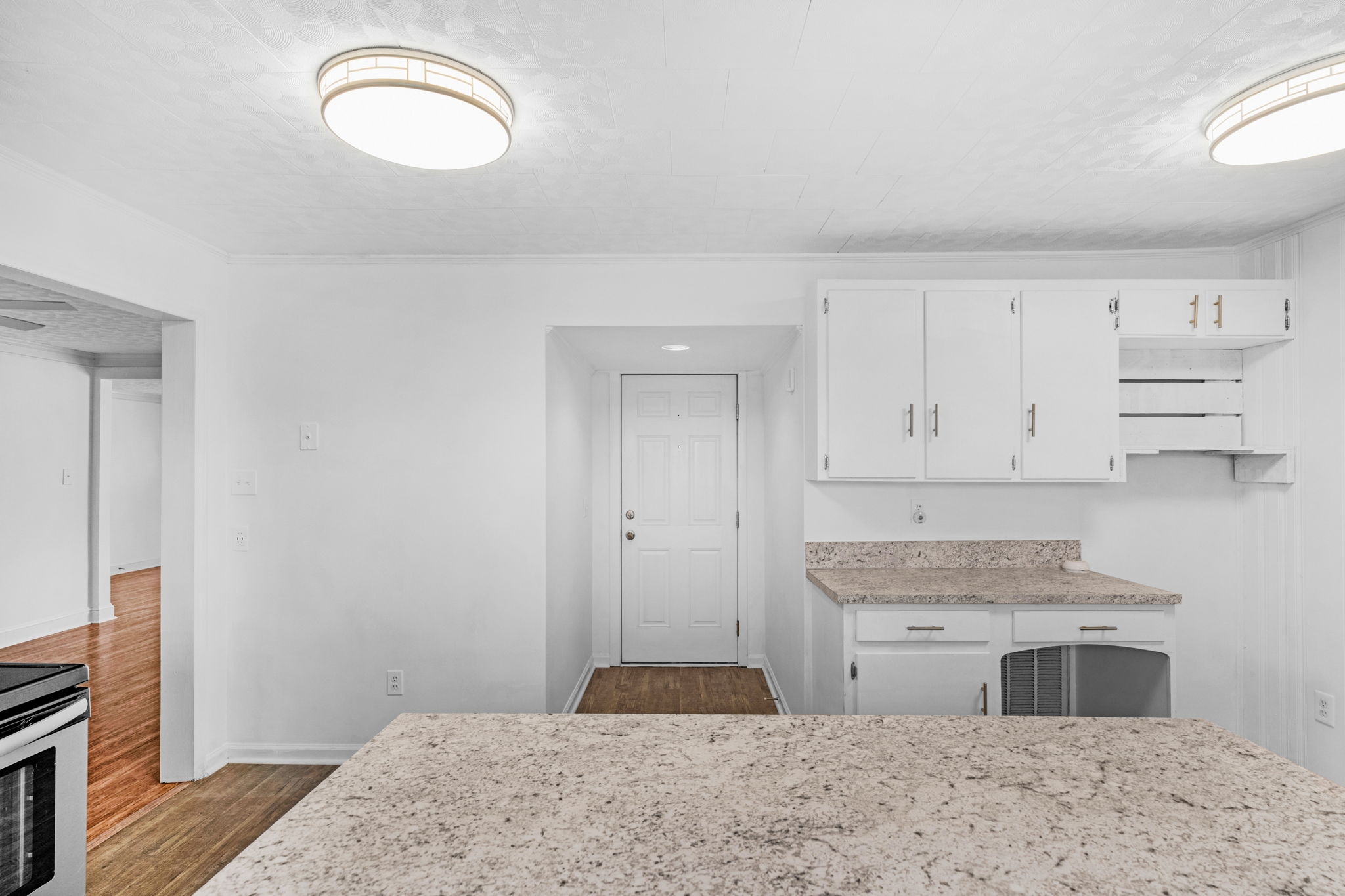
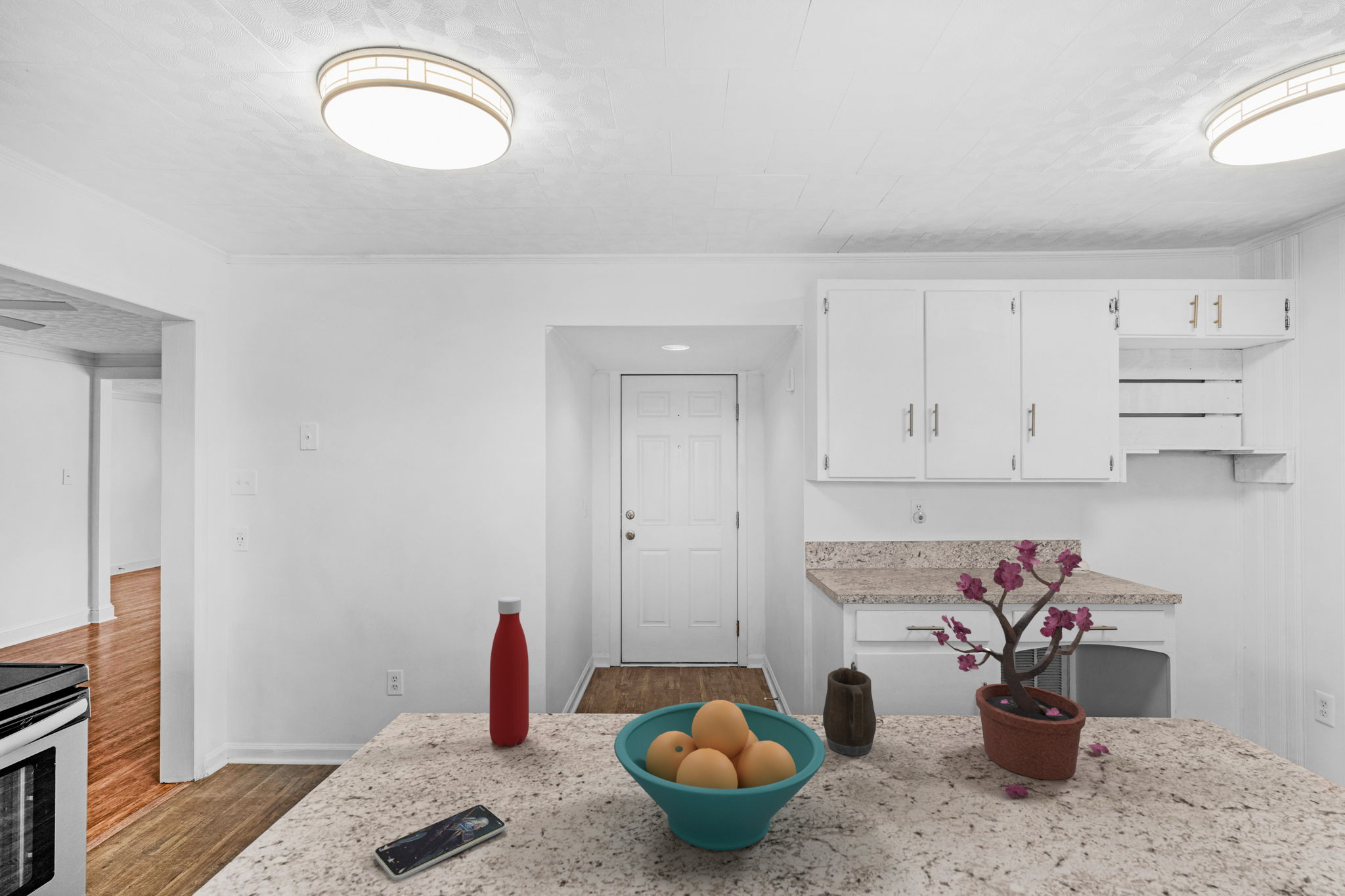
+ potted plant (1038, 661)
+ mug (850, 712)
+ fruit bowl (718, 763)
+ smartphone (442, 839)
+ bottle (509, 669)
